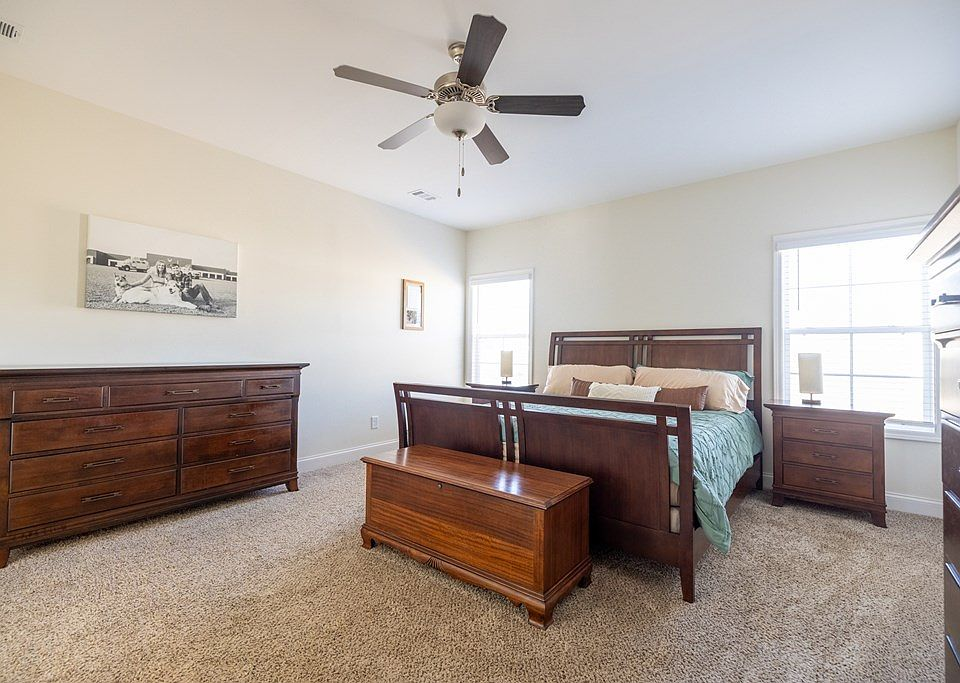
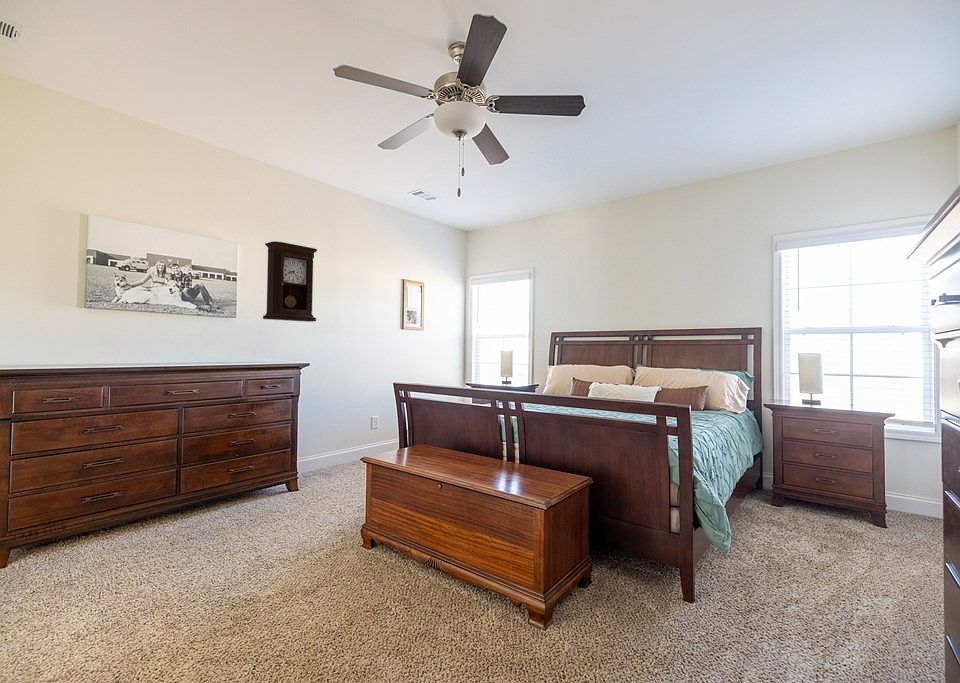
+ pendulum clock (292, 283)
